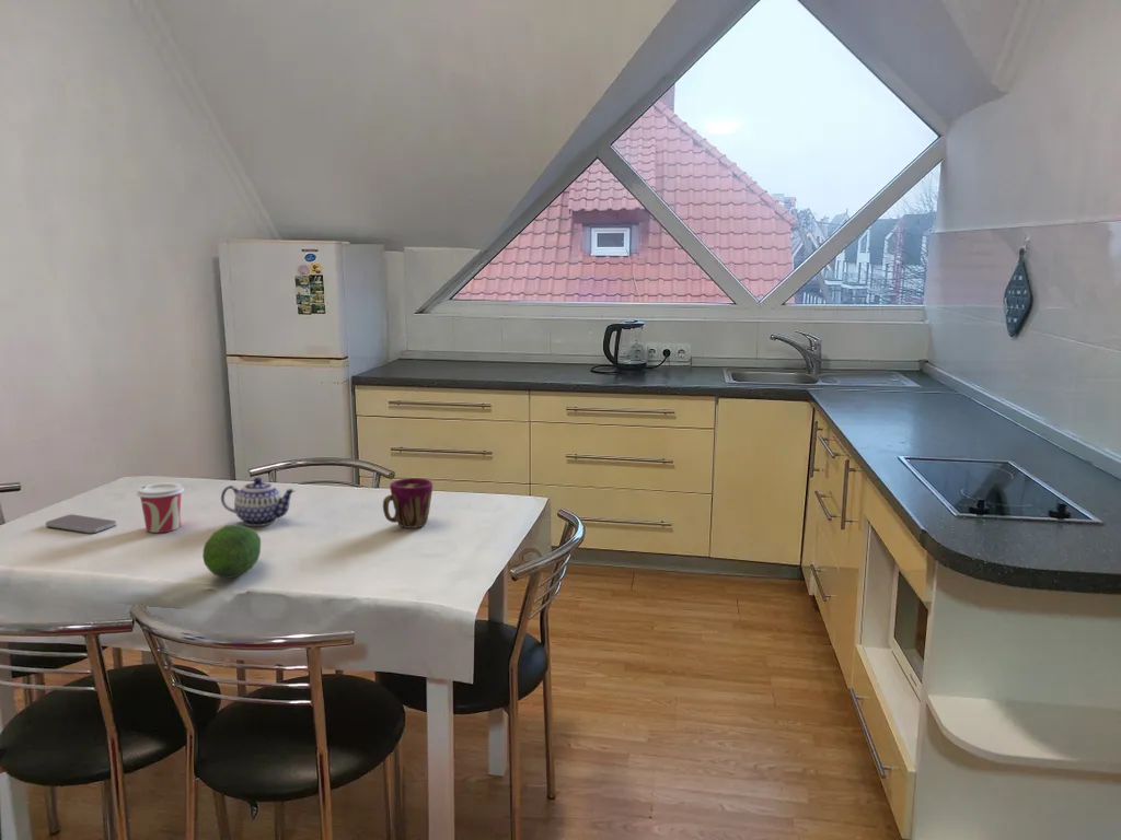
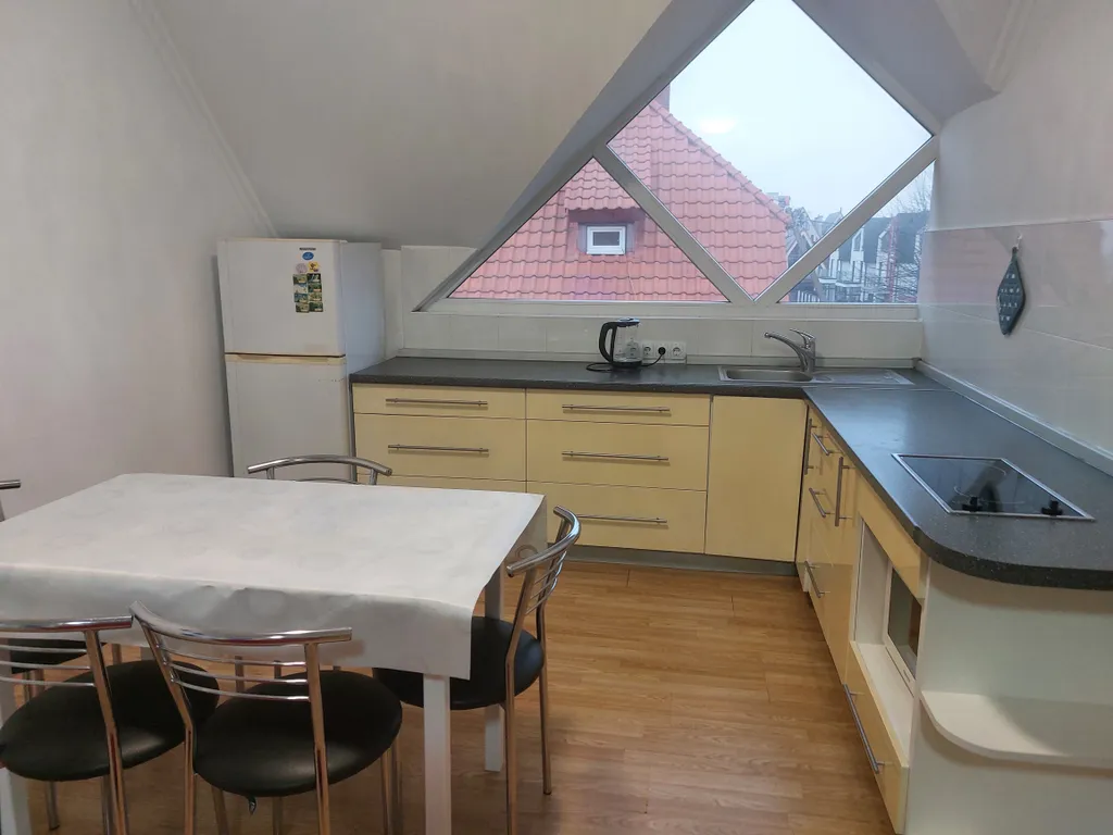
- teapot (258, 500)
- cup (406, 504)
- smartphone (81, 523)
- fruit (234, 548)
- cup (161, 508)
